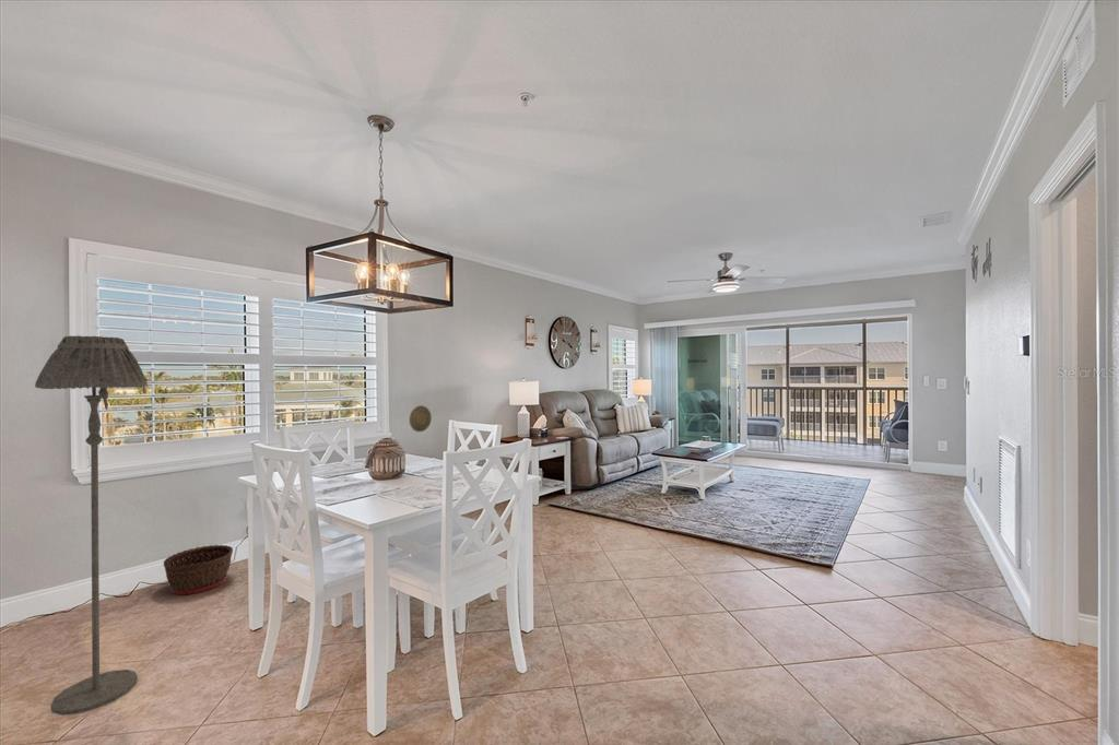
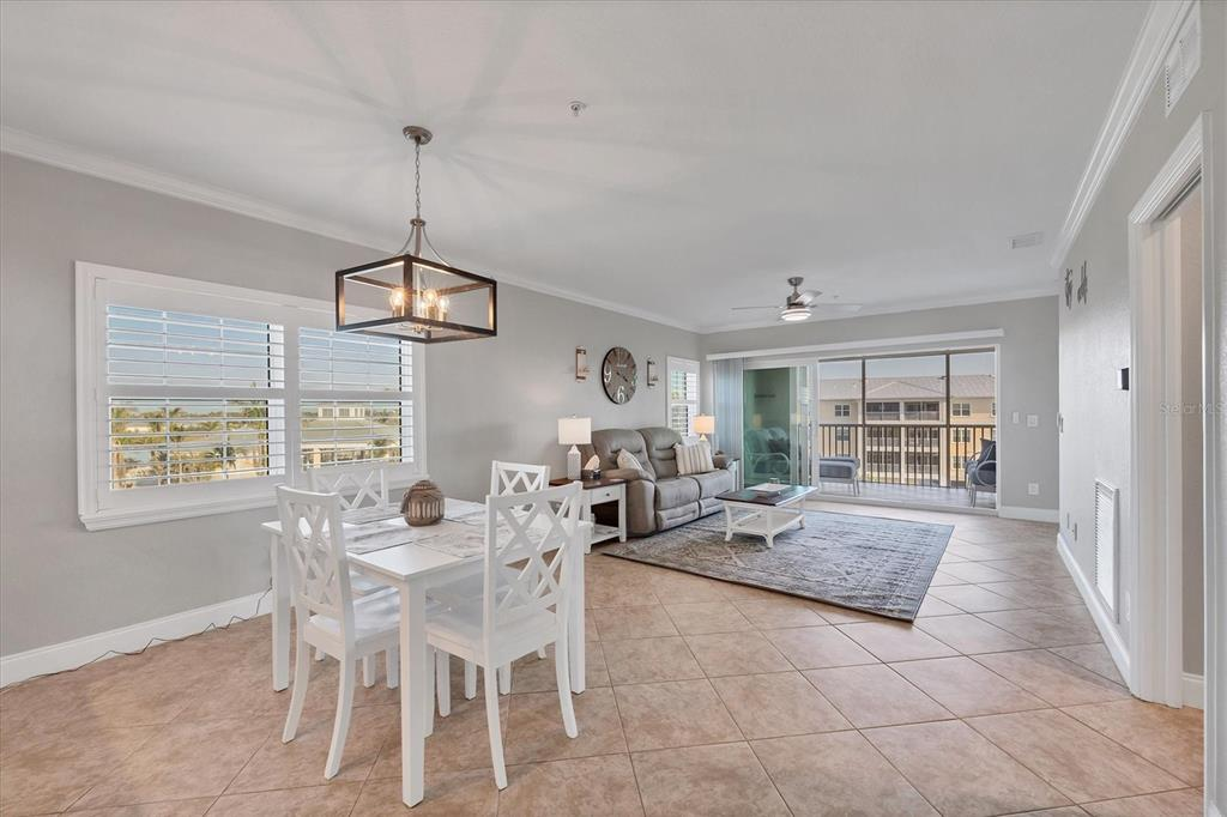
- decorative plate (421, 418)
- basket (199, 569)
- floor lamp (95, 515)
